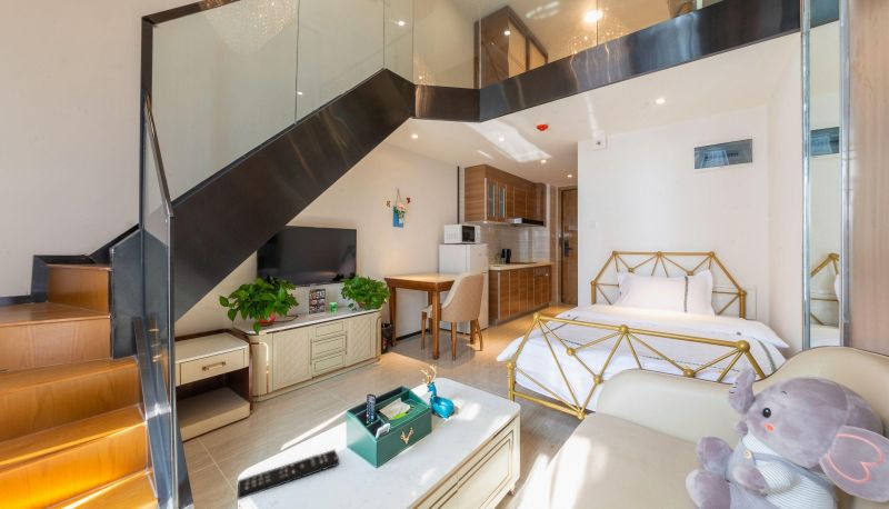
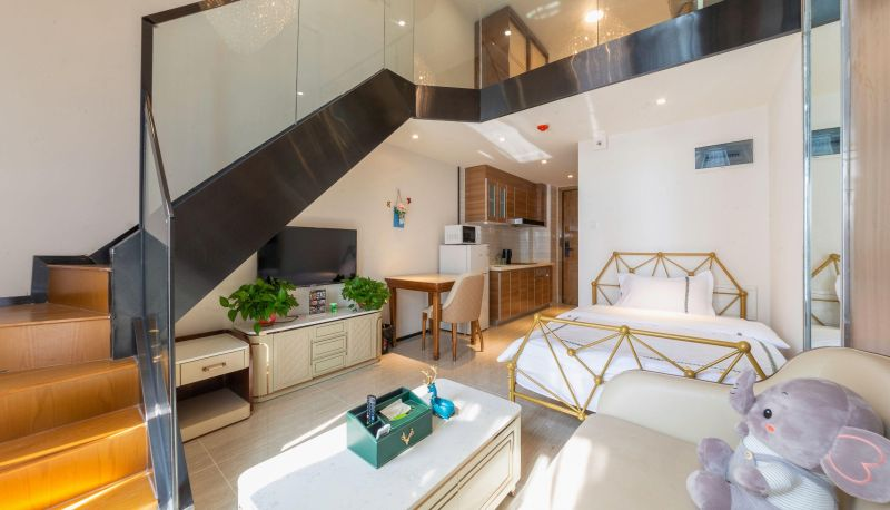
- remote control (291, 471)
